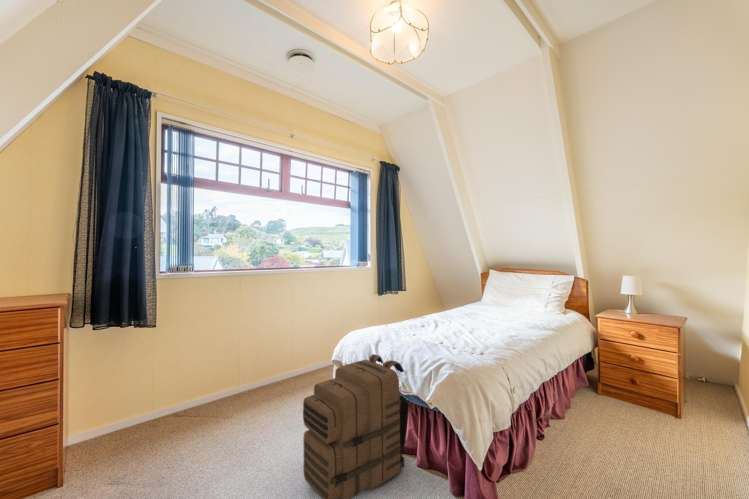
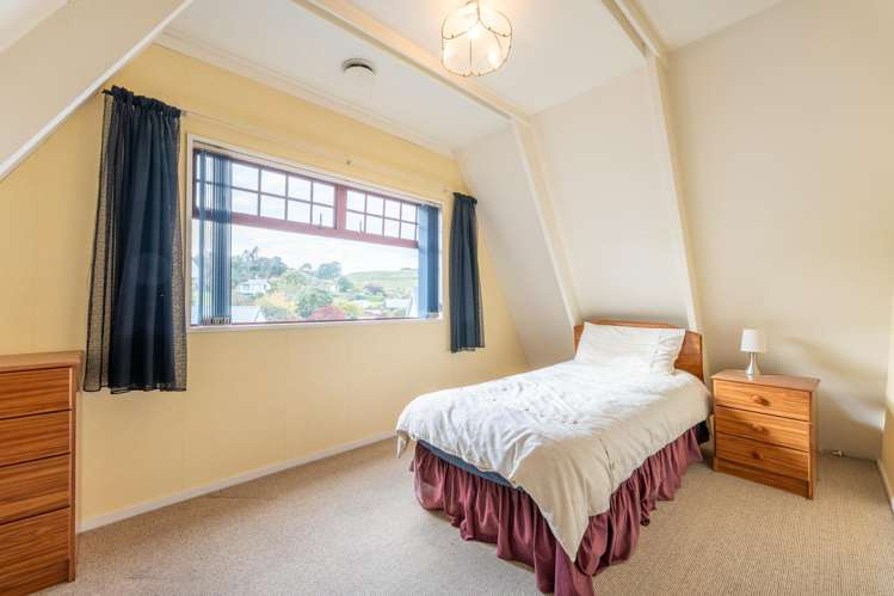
- backpack (358, 419)
